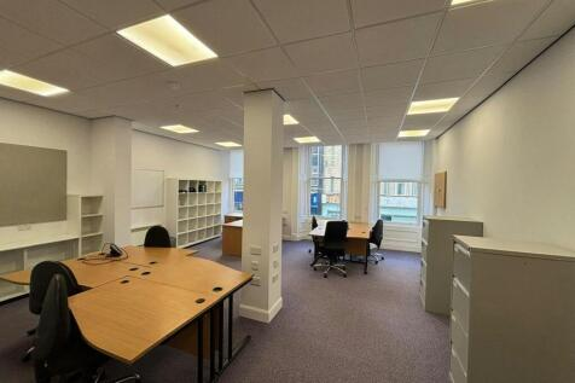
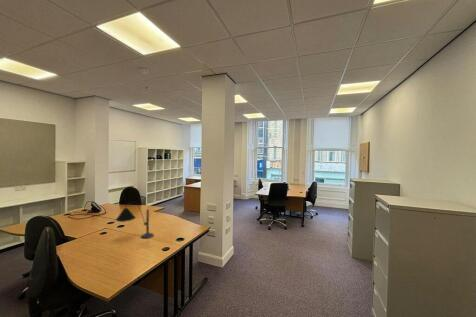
+ desk lamp (134, 218)
